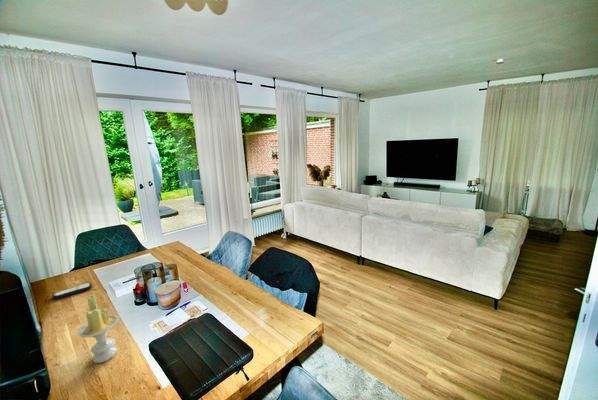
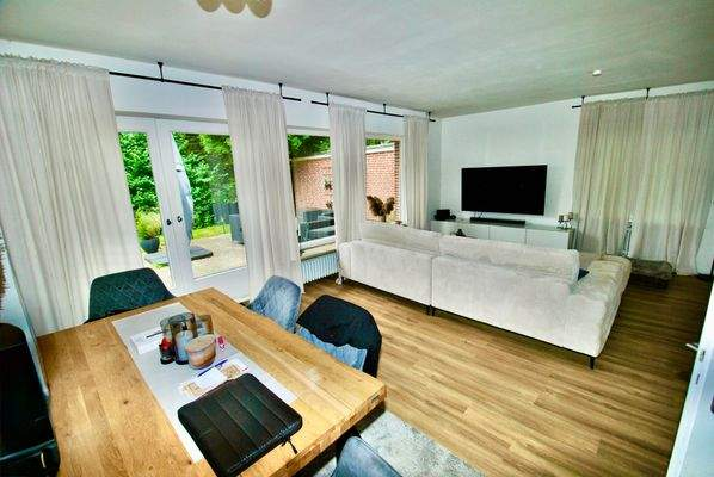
- candle (99, 327)
- remote control (73, 290)
